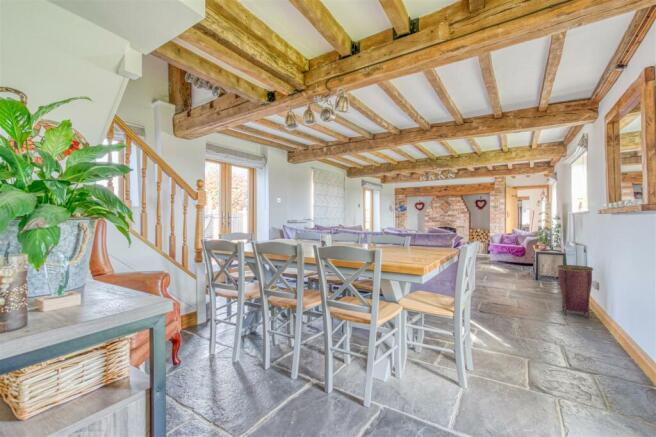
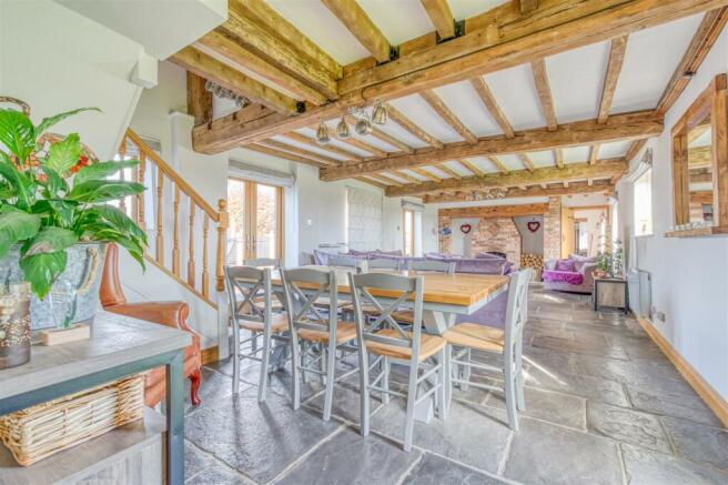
- woven basket (575, 290)
